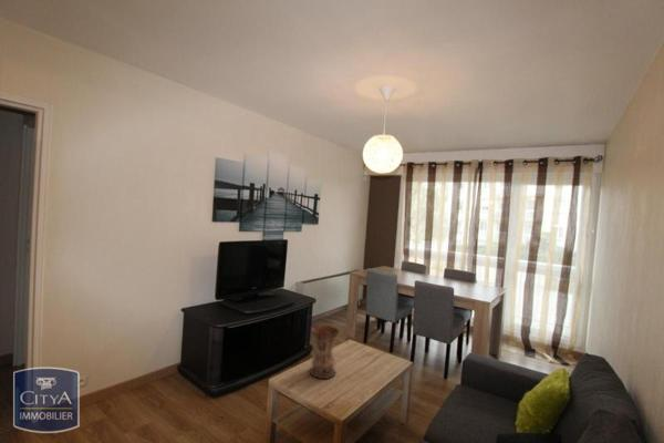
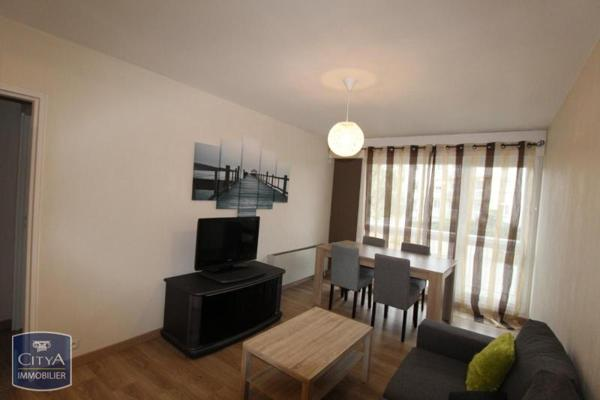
- vase (323, 351)
